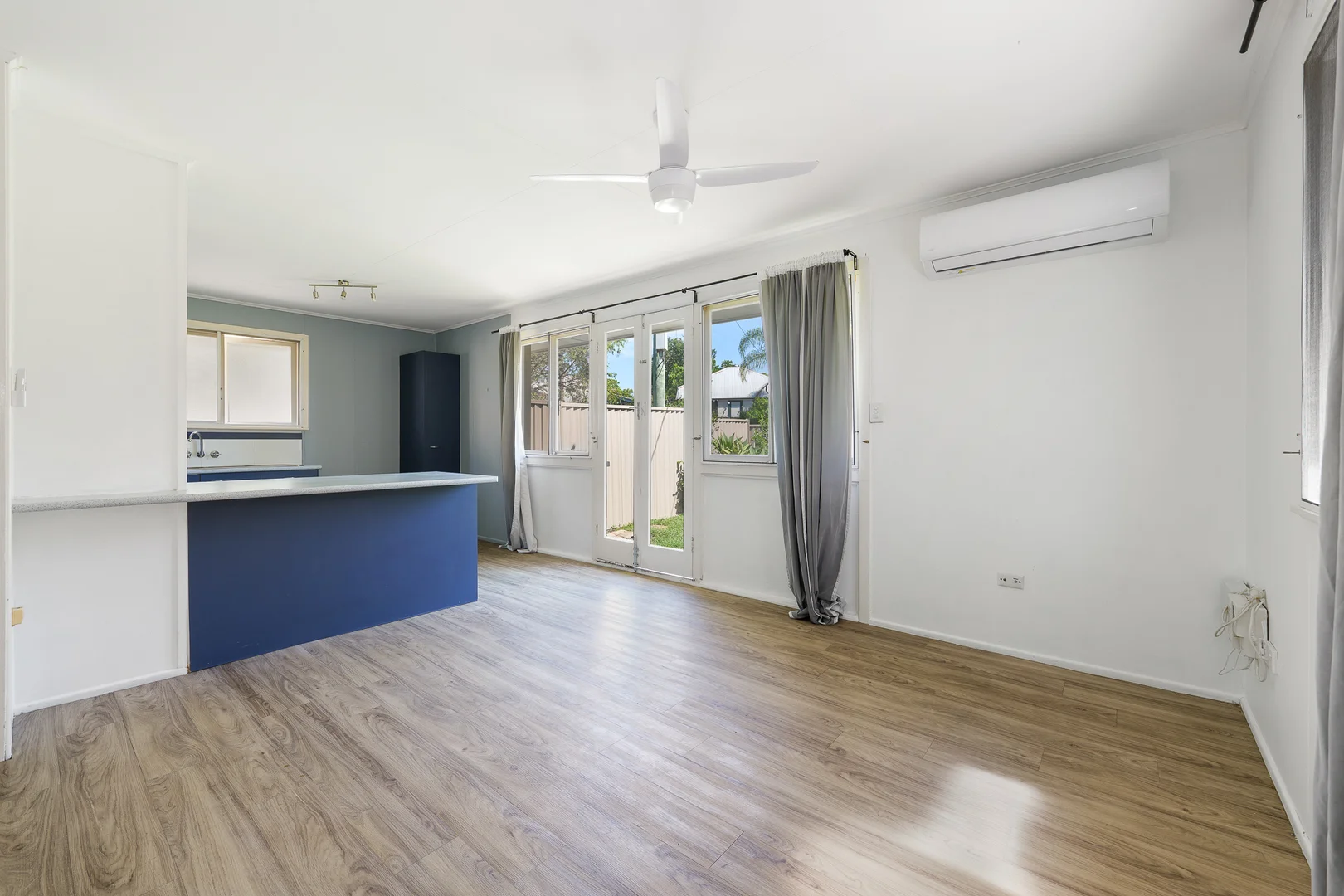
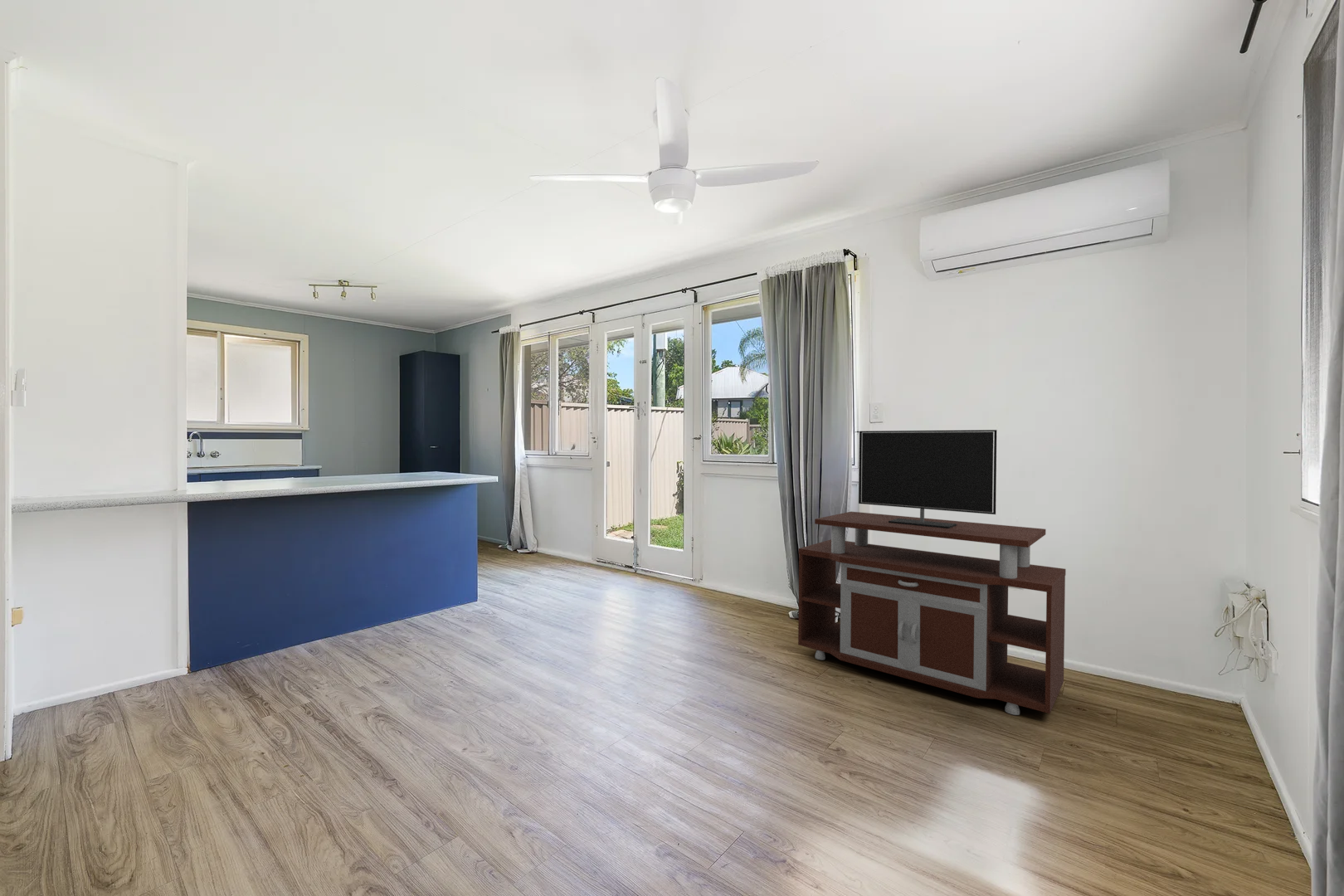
+ tv stand (920, 551)
